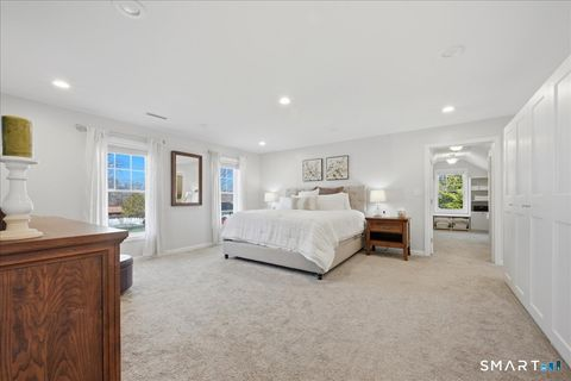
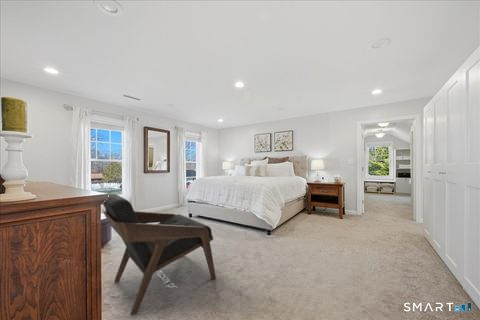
+ lounge chair (158, 235)
